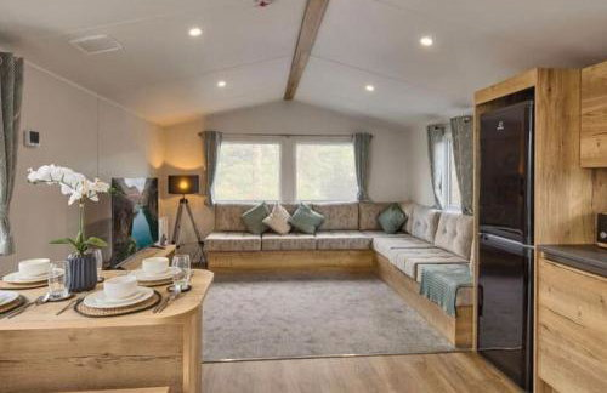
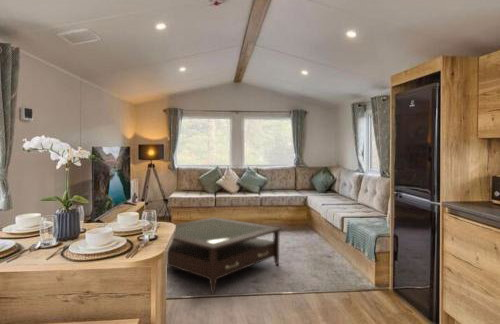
+ coffee table (213, 248)
